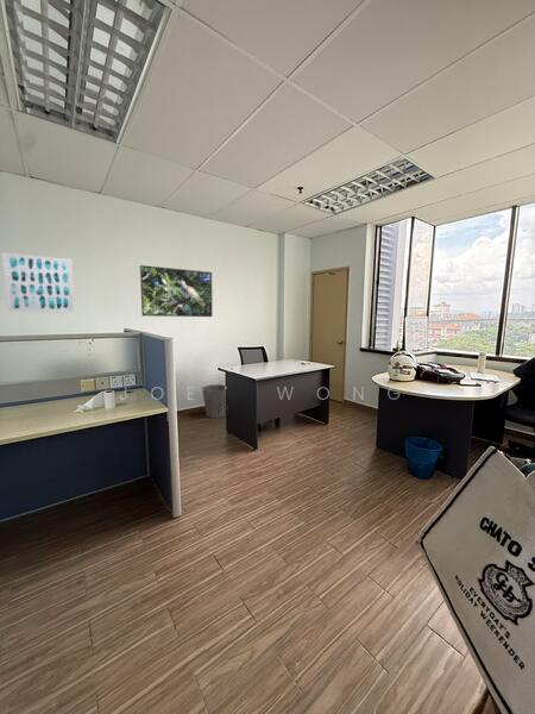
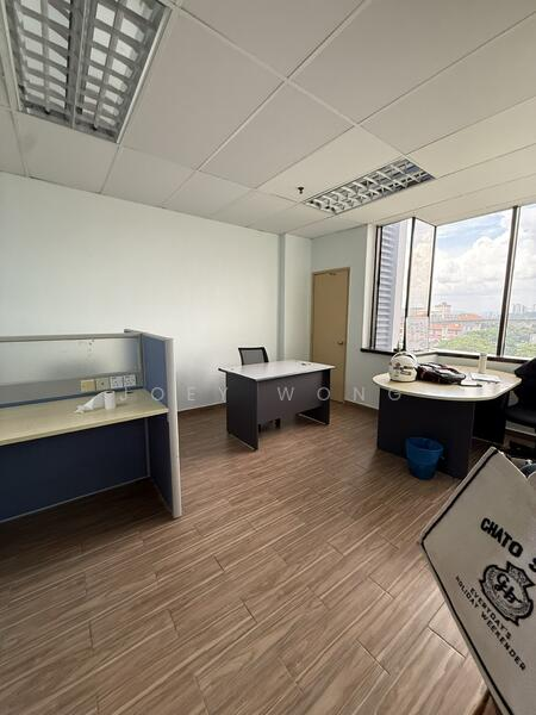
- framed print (178, 293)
- waste bin (215, 401)
- wall art (40, 284)
